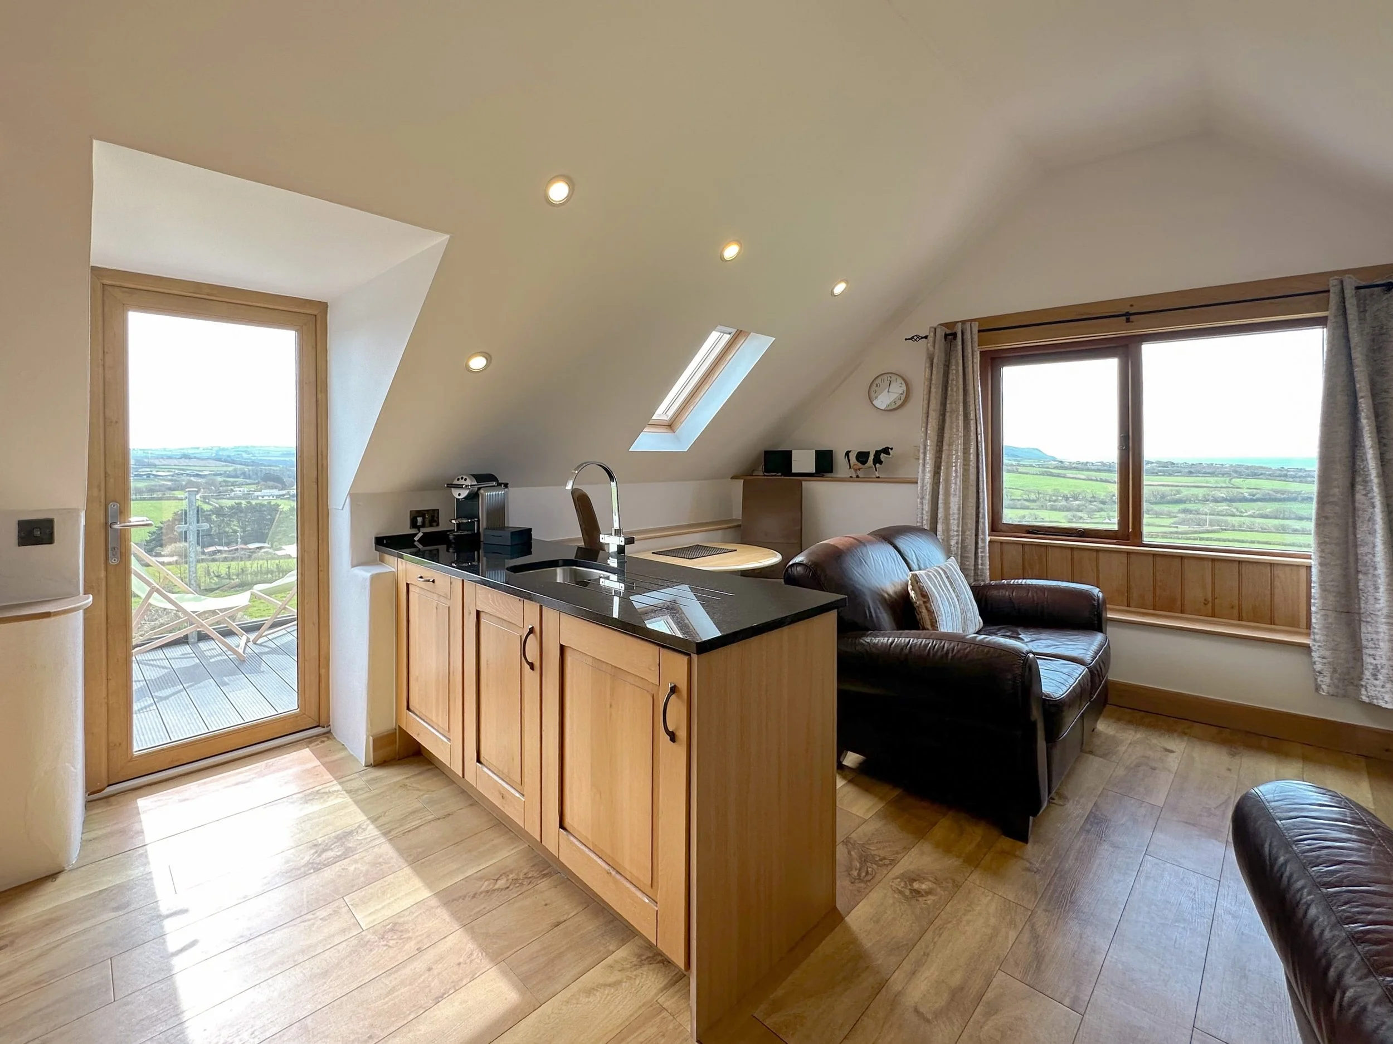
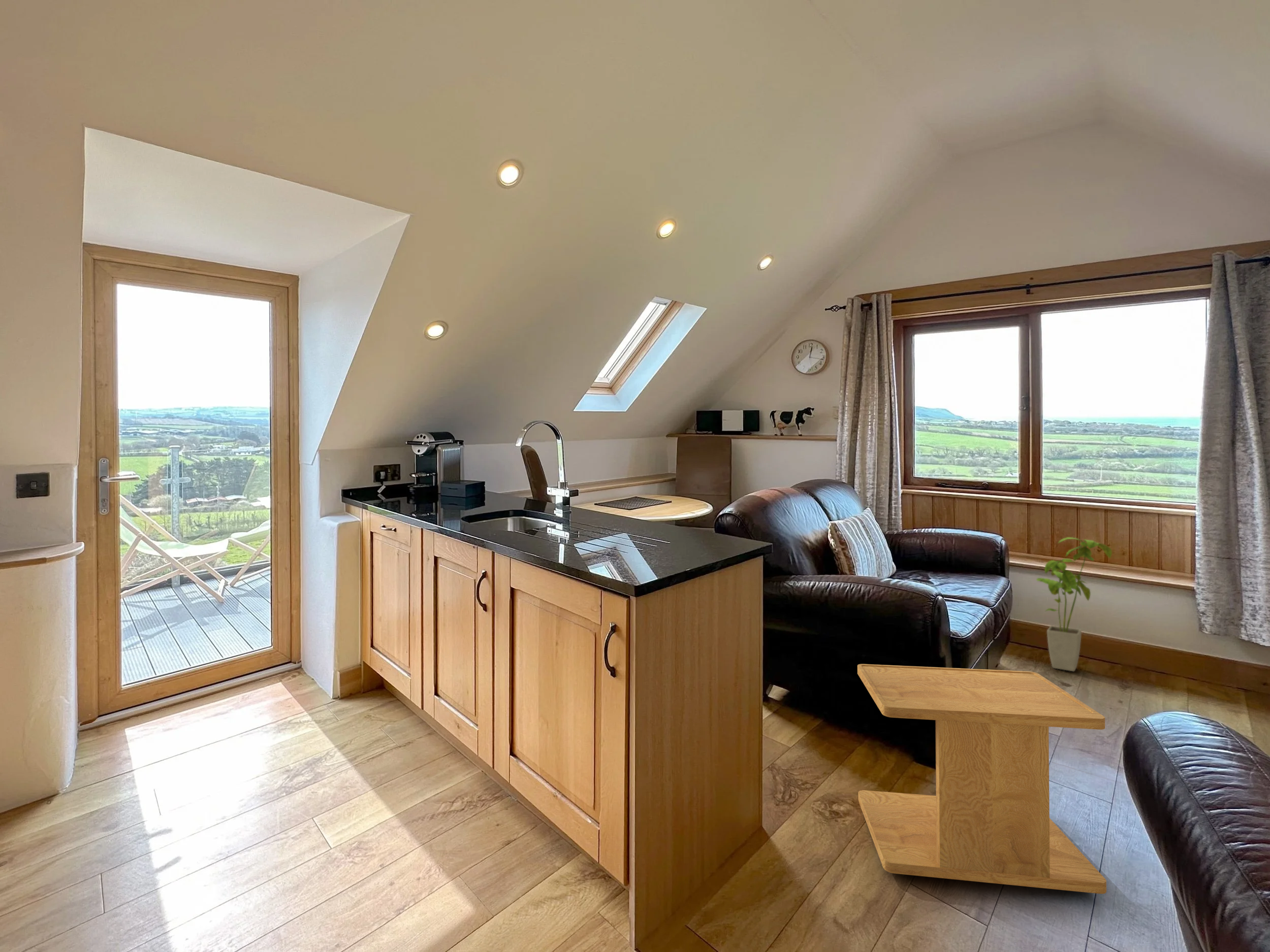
+ house plant (1073, 602)
+ side table (966, 766)
